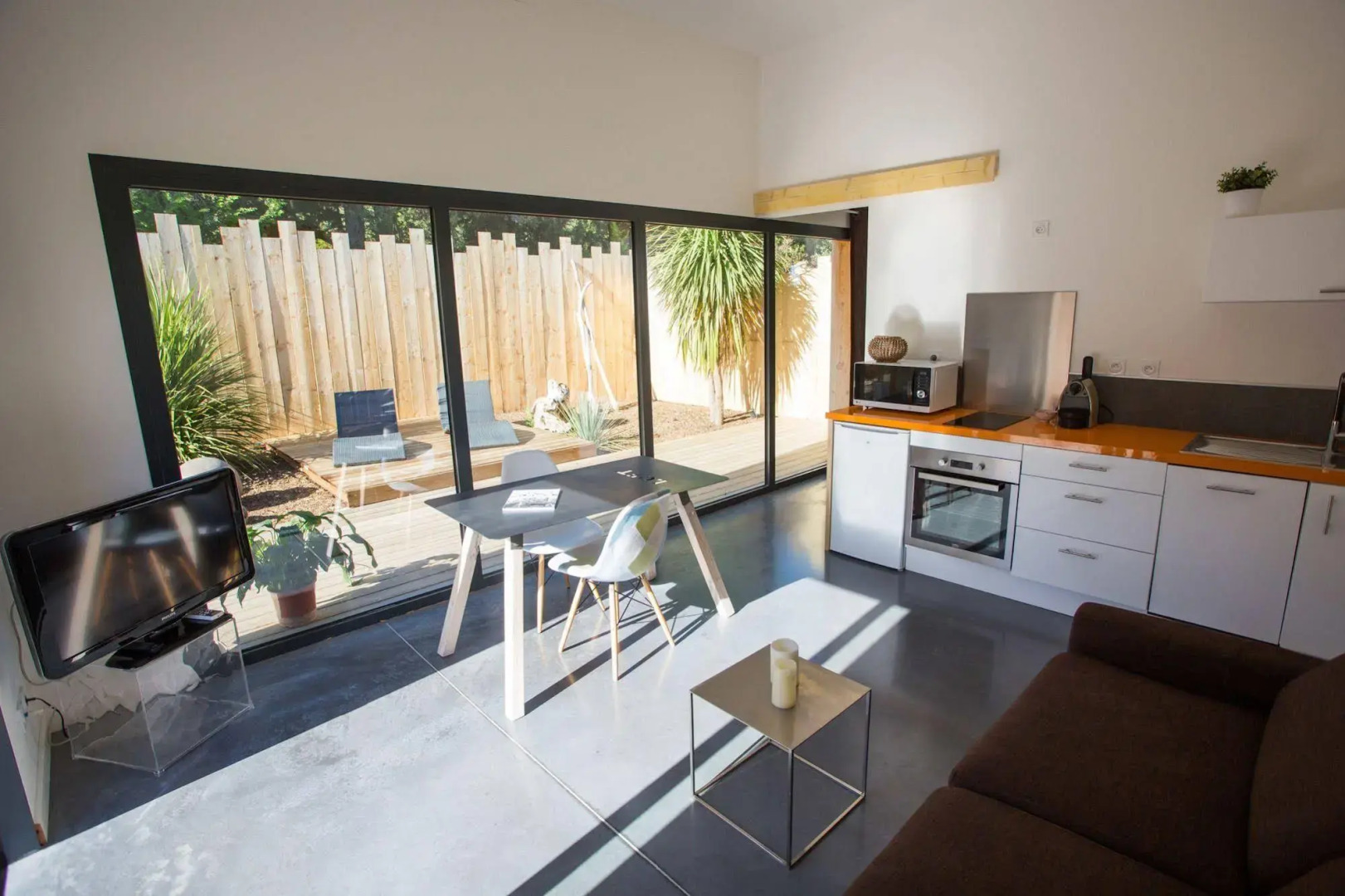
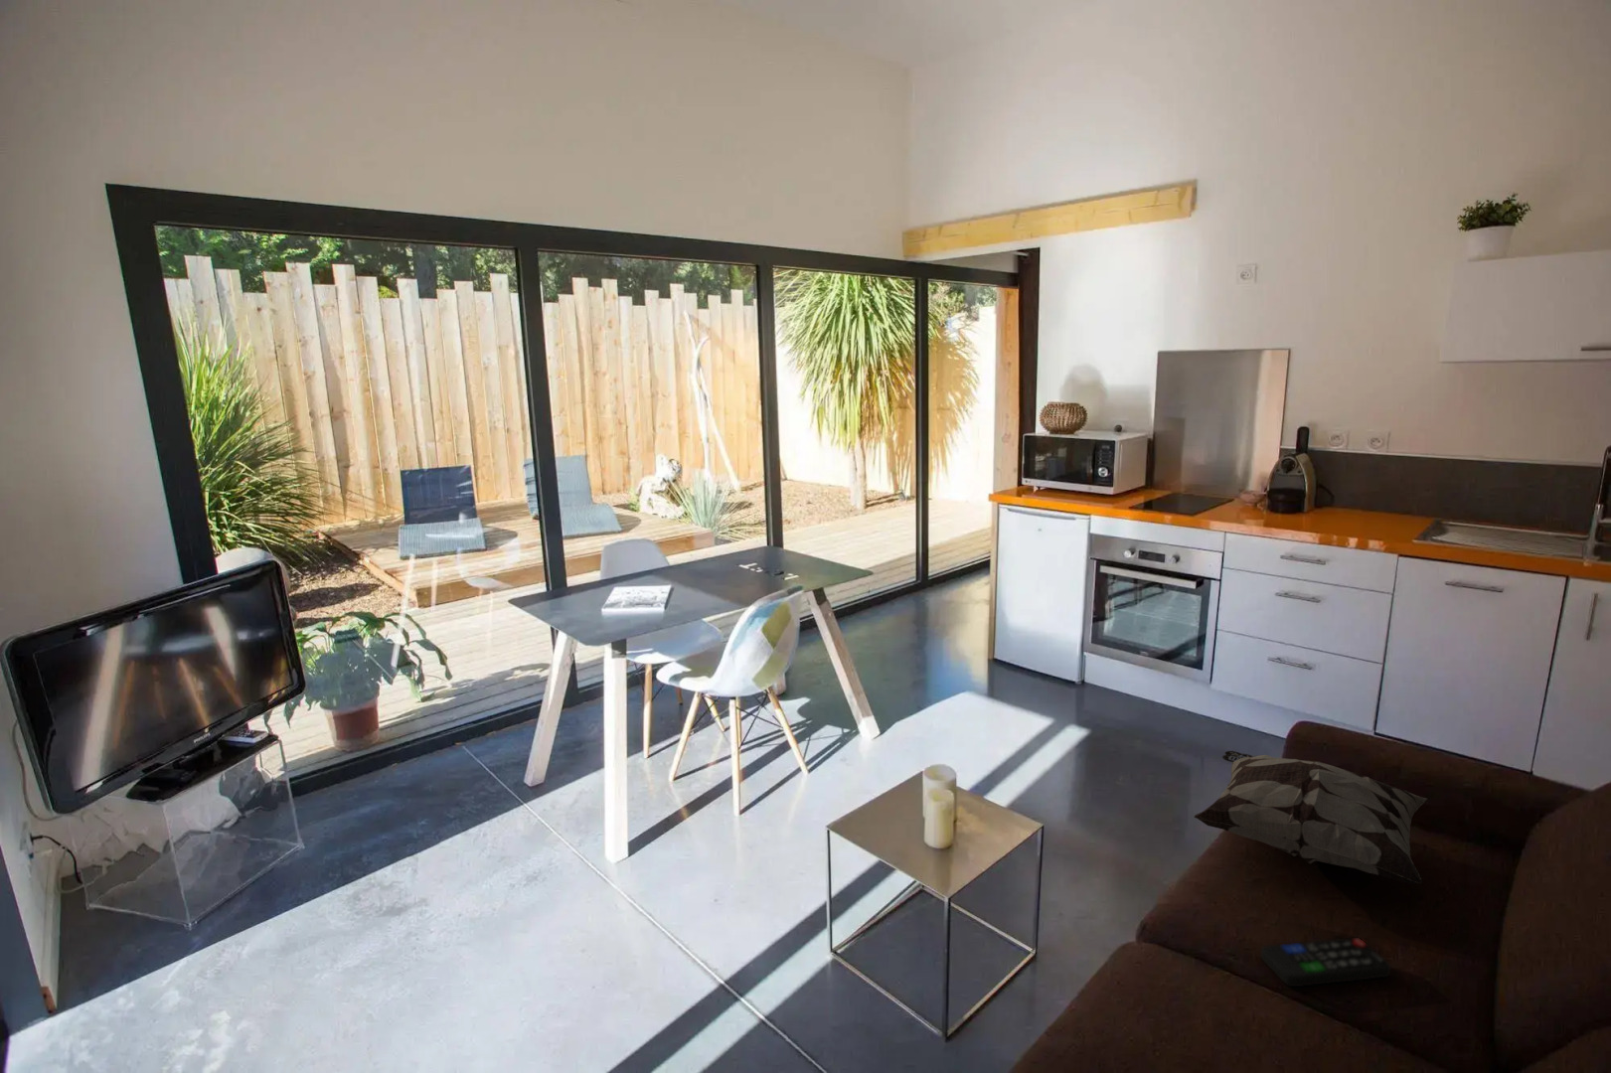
+ remote control (1324, 959)
+ decorative pillow (1308, 806)
